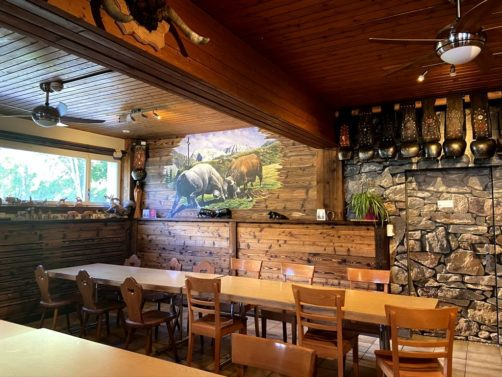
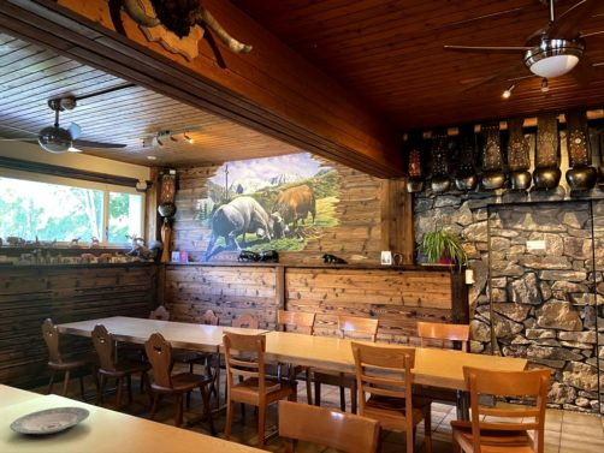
+ plate (51, 423)
